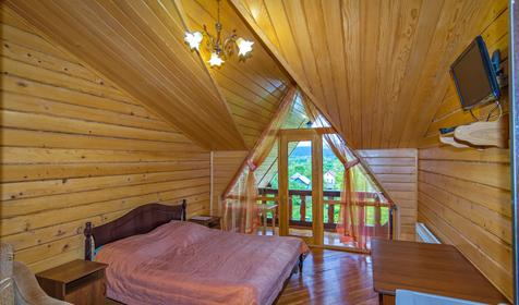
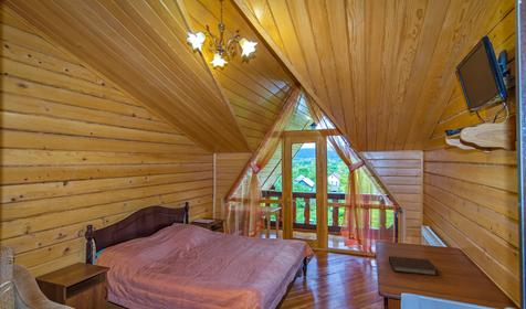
+ notebook (411, 265)
